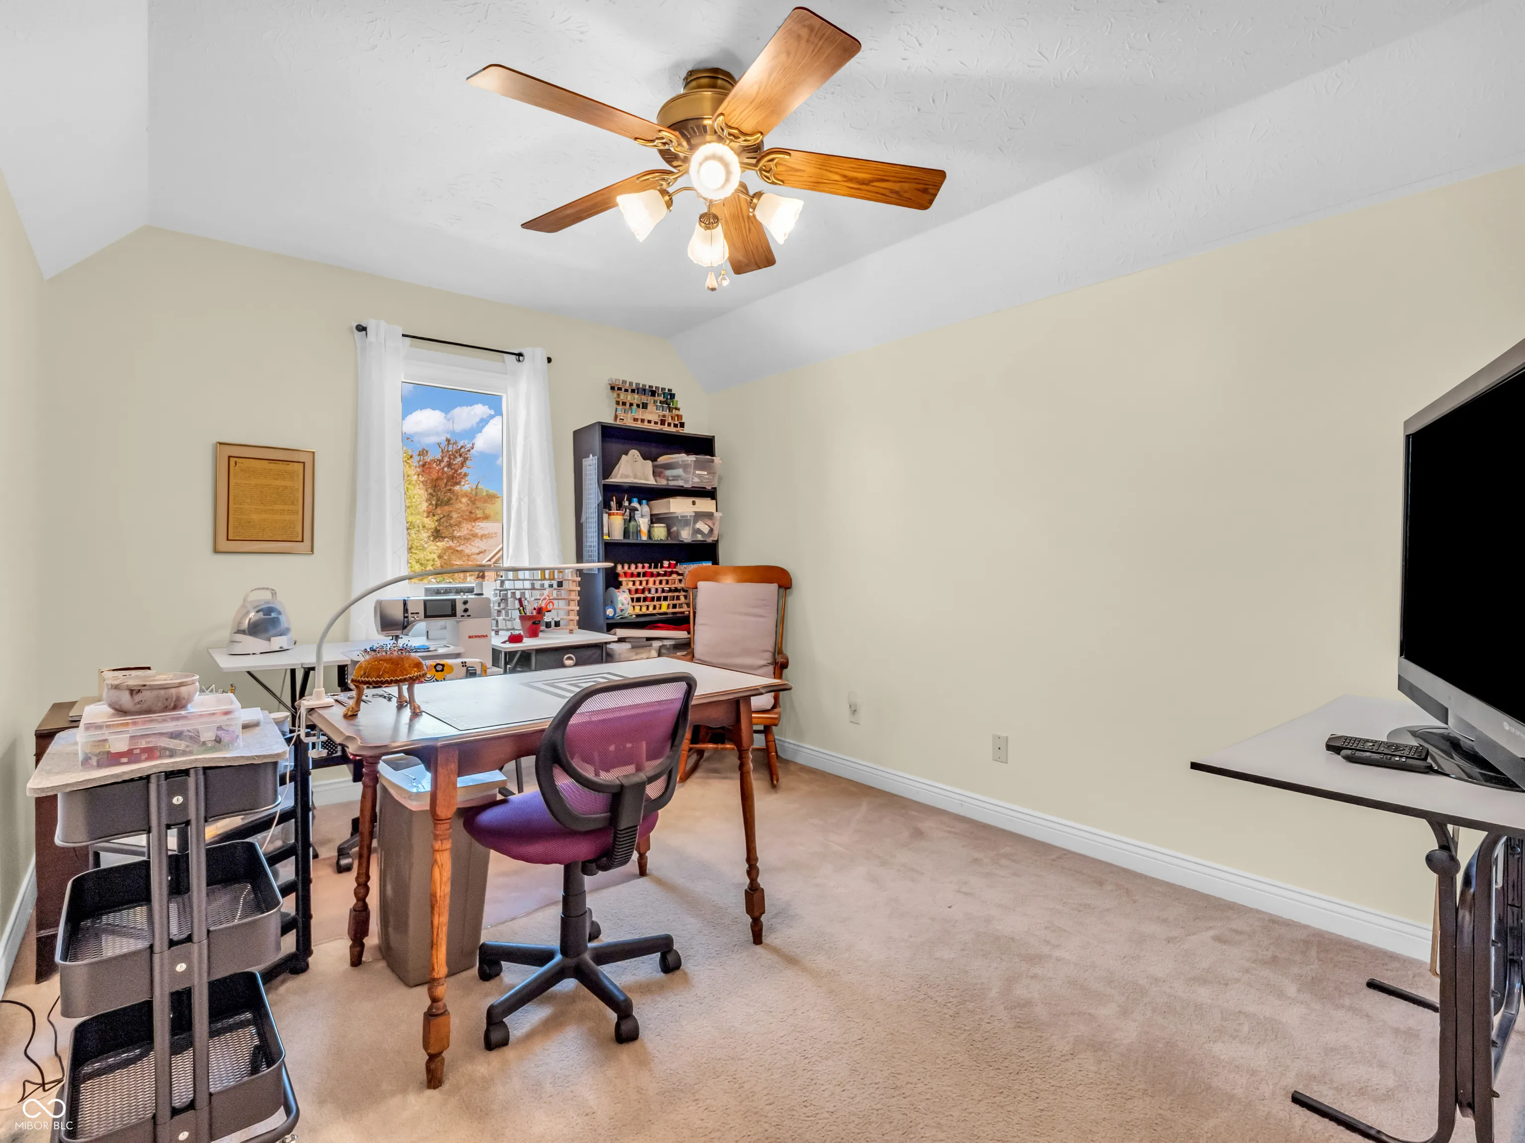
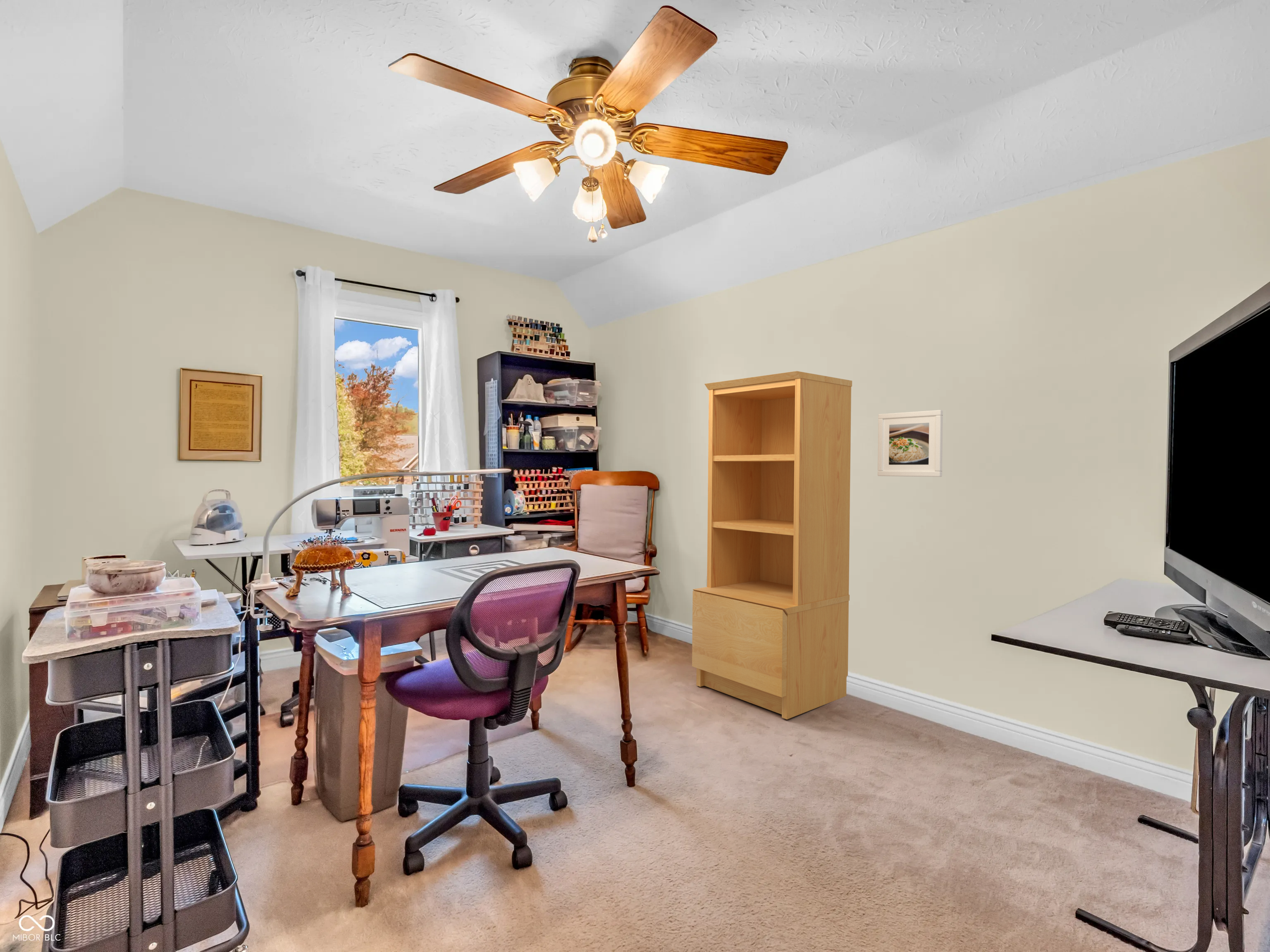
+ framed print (909, 444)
+ bookcase (770, 536)
